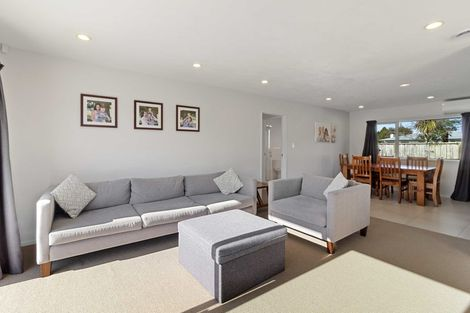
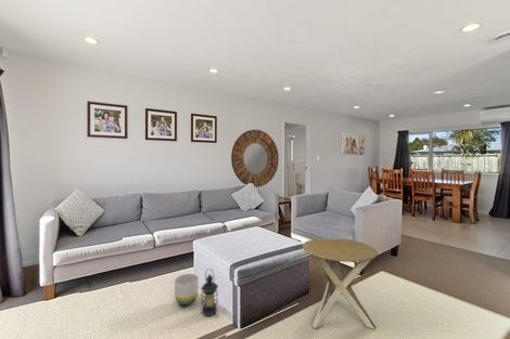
+ lantern (209, 290)
+ side table (337, 282)
+ planter (186, 290)
+ home mirror (256, 158)
